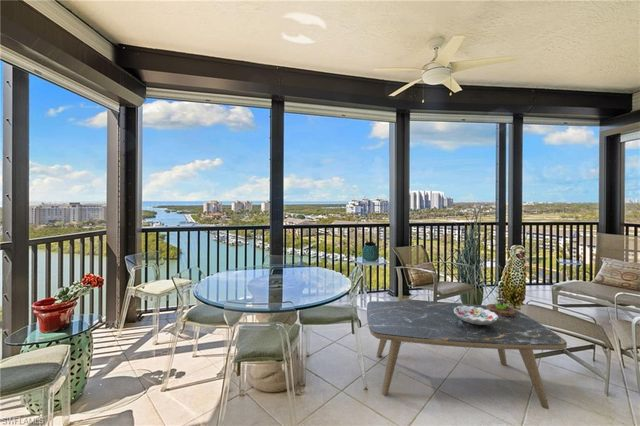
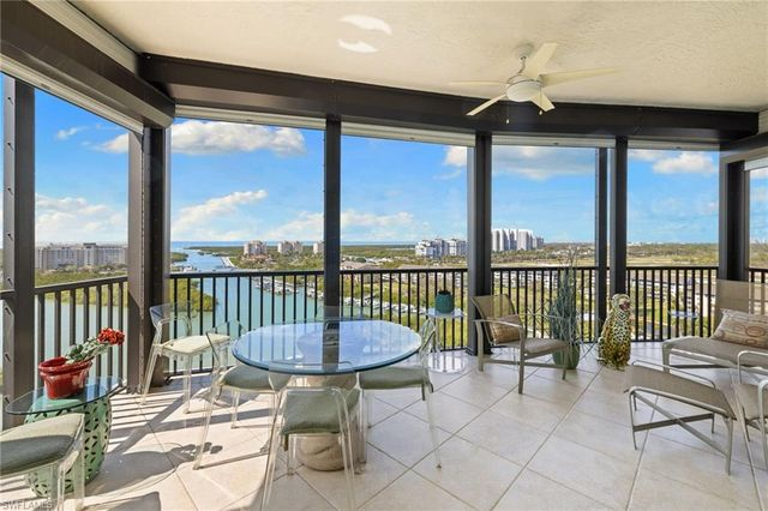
- decorative bowl (475, 316)
- succulent planter (500, 304)
- coffee table (449, 345)
